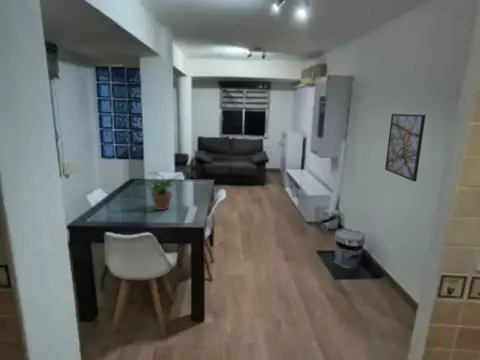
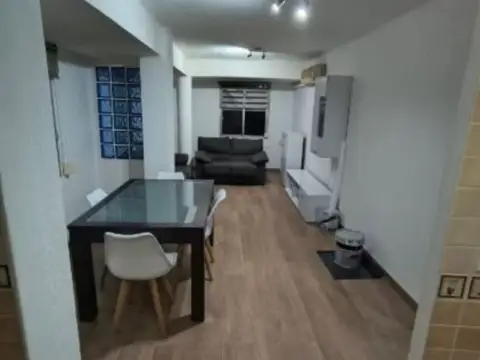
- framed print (403, 145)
- potted plant (165, 189)
